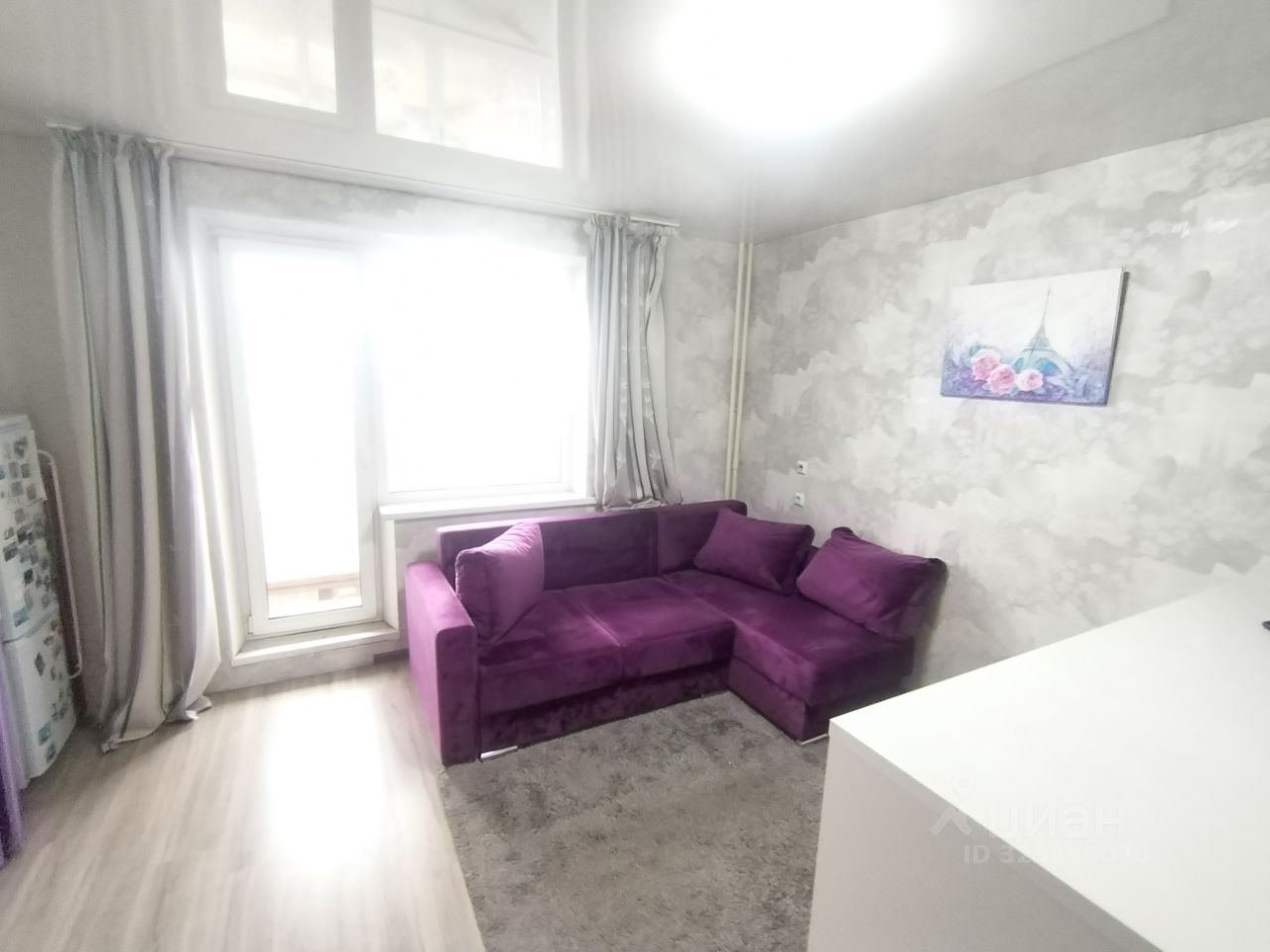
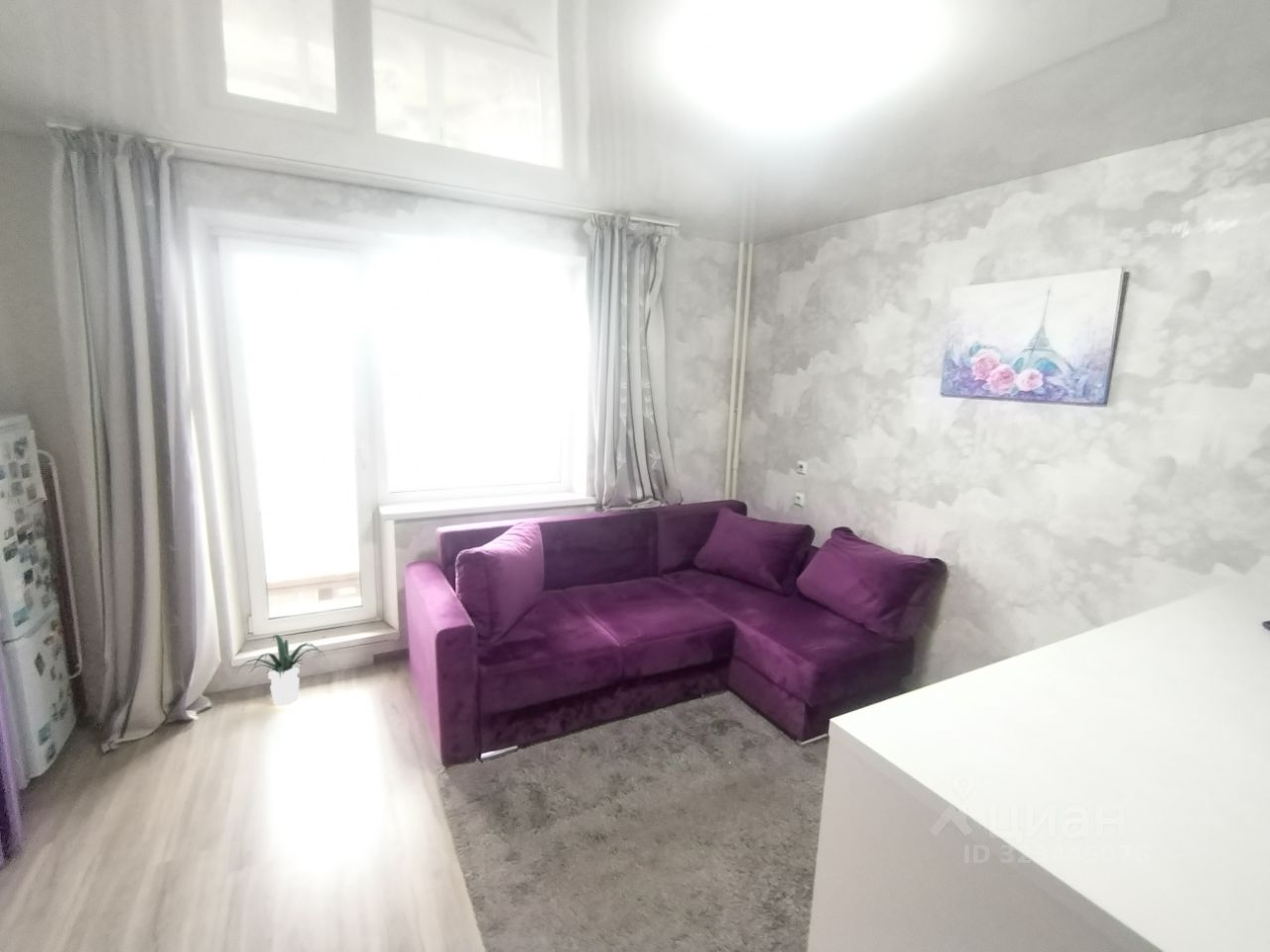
+ potted plant (284, 671)
